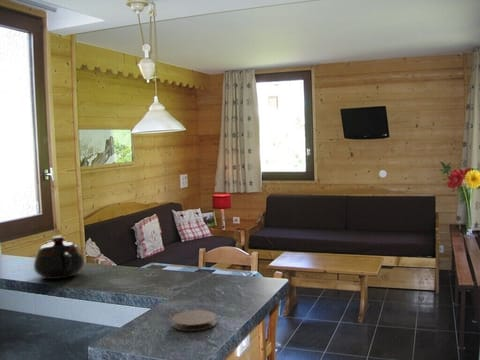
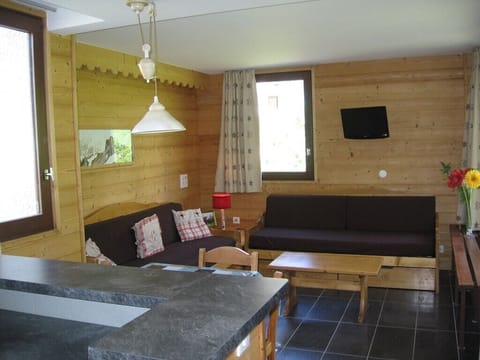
- coaster (194, 320)
- teapot (58, 255)
